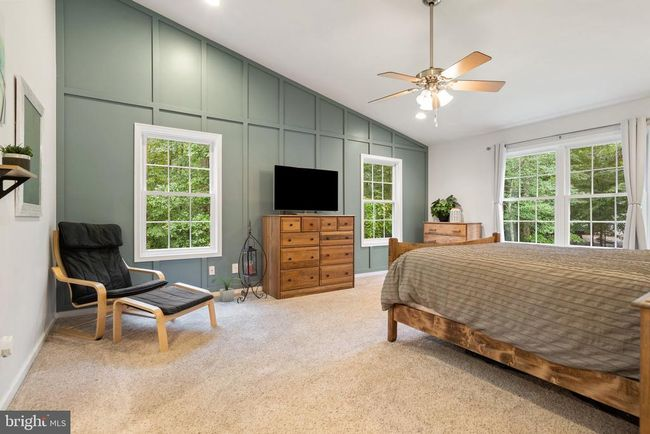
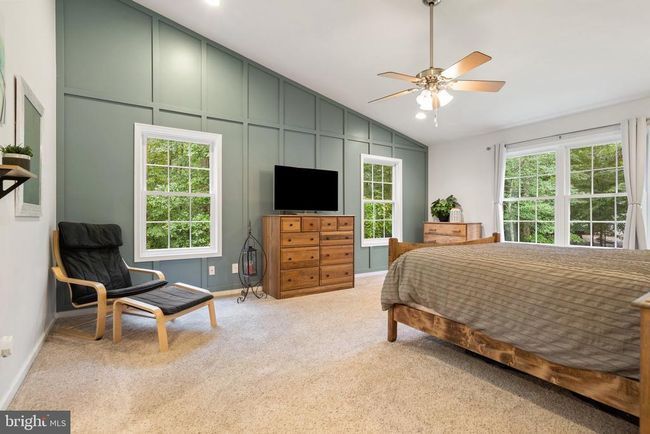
- potted plant (225, 288)
